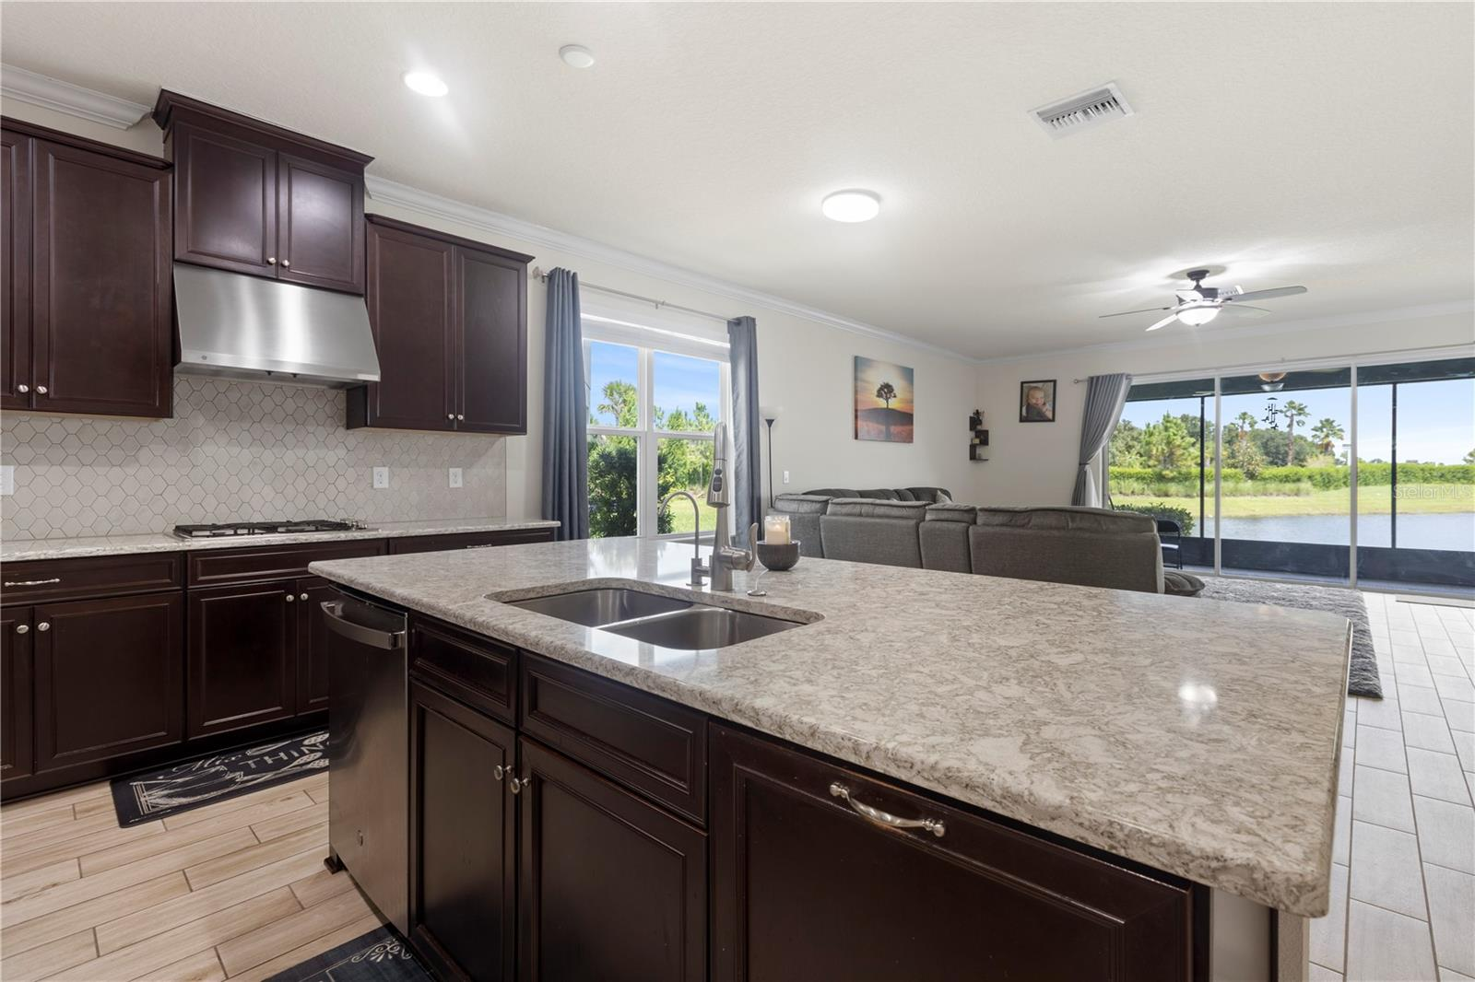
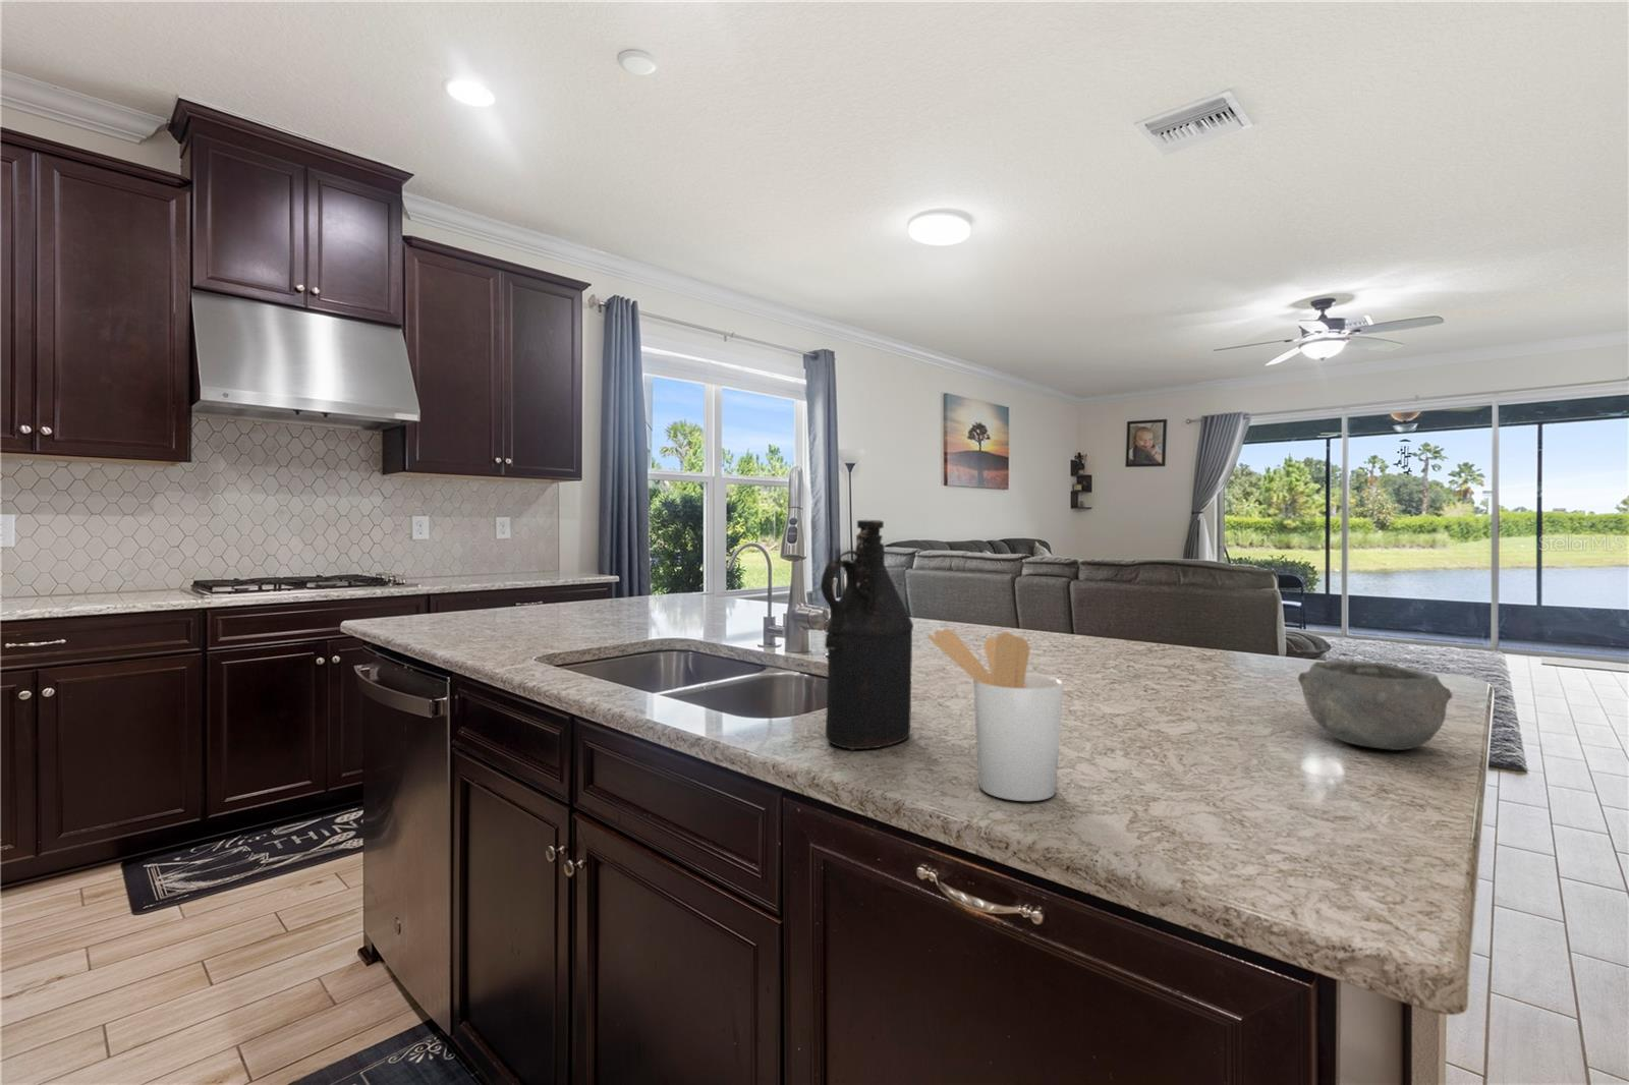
+ utensil holder (993, 705)
+ bottle (868, 628)
+ bowl (1370, 705)
